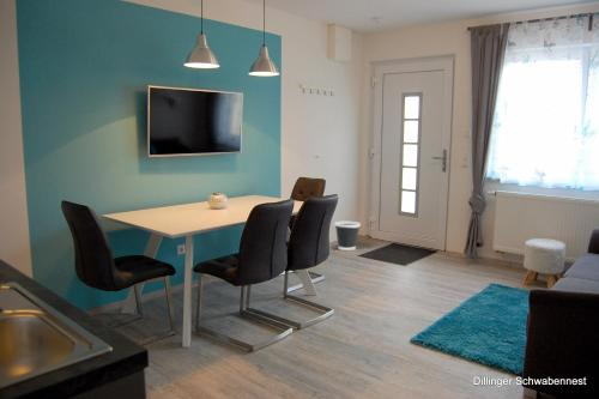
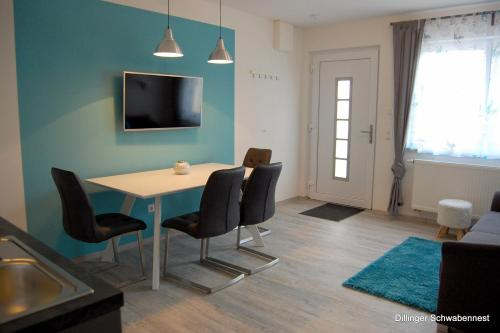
- wastebasket (346, 235)
